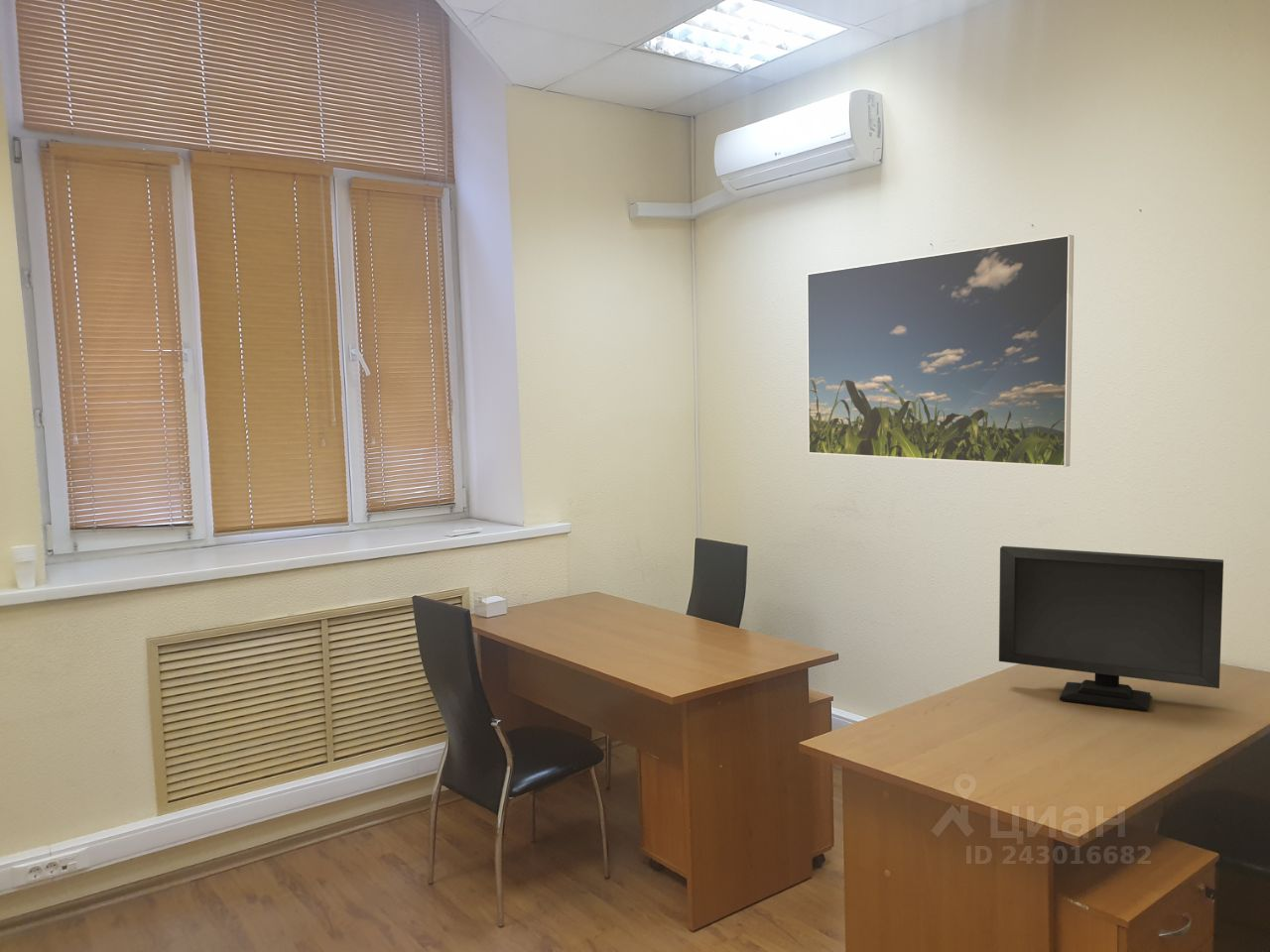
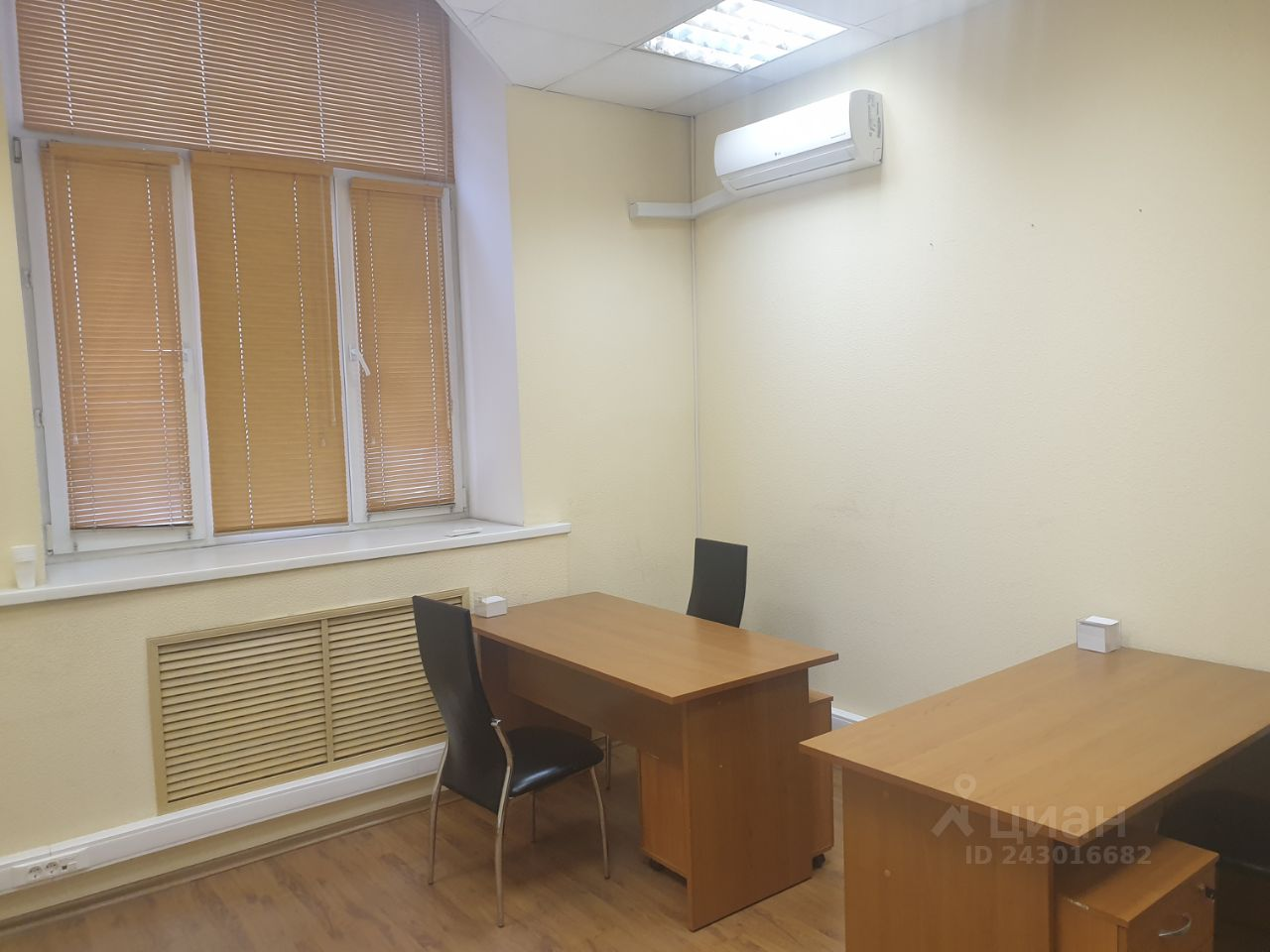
- computer monitor (1104, 626)
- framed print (923, 358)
